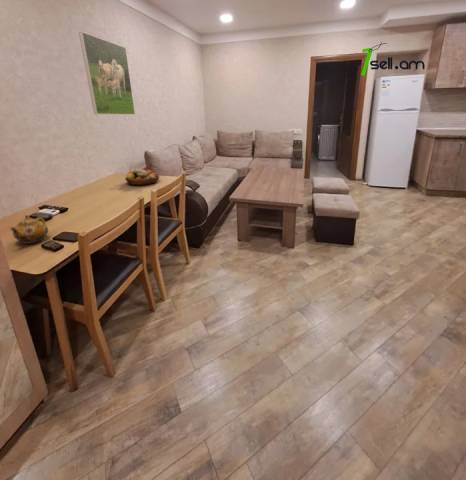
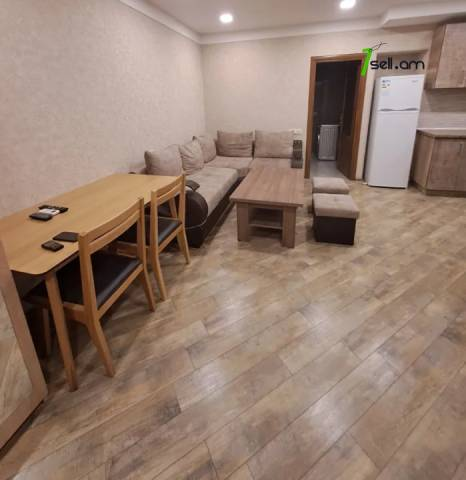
- teapot (29, 228)
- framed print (110, 79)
- fruit bowl (142, 175)
